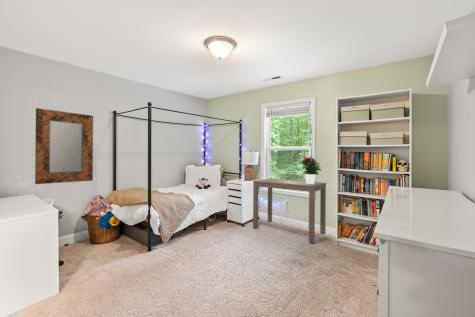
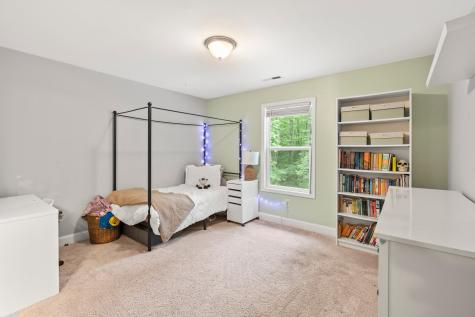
- desk (271, 206)
- potted flower (309, 169)
- home mirror (66, 147)
